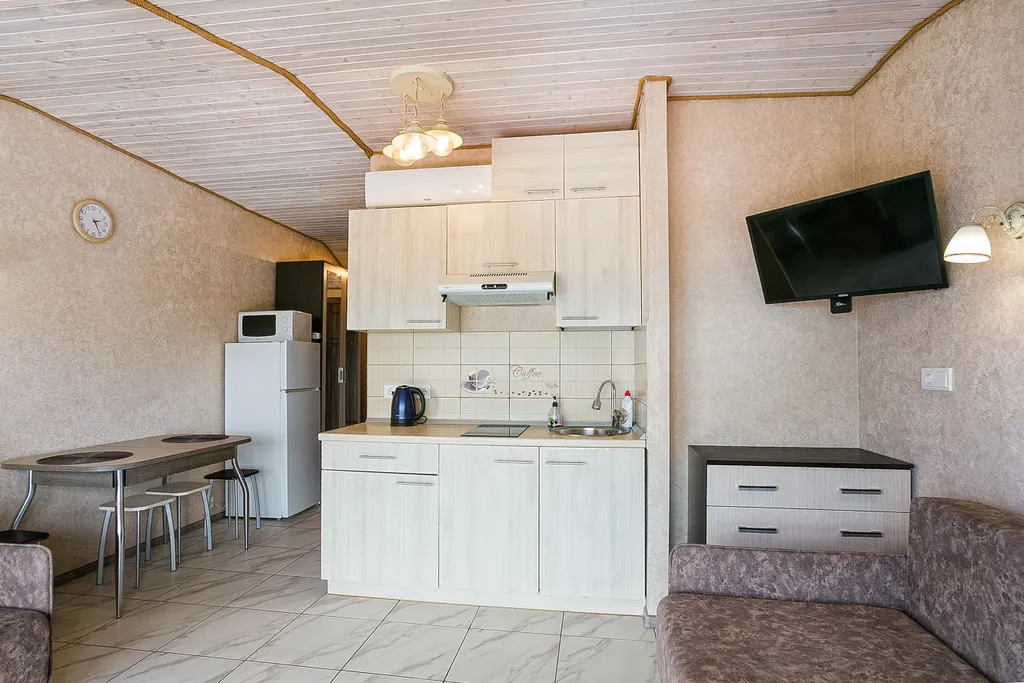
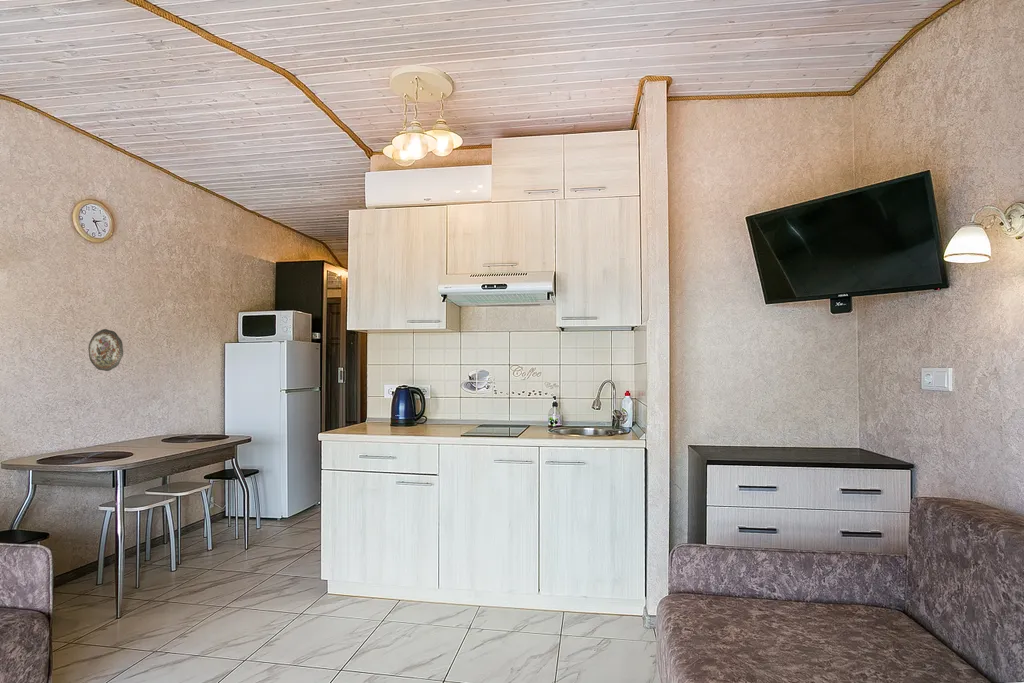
+ decorative plate (104, 350)
